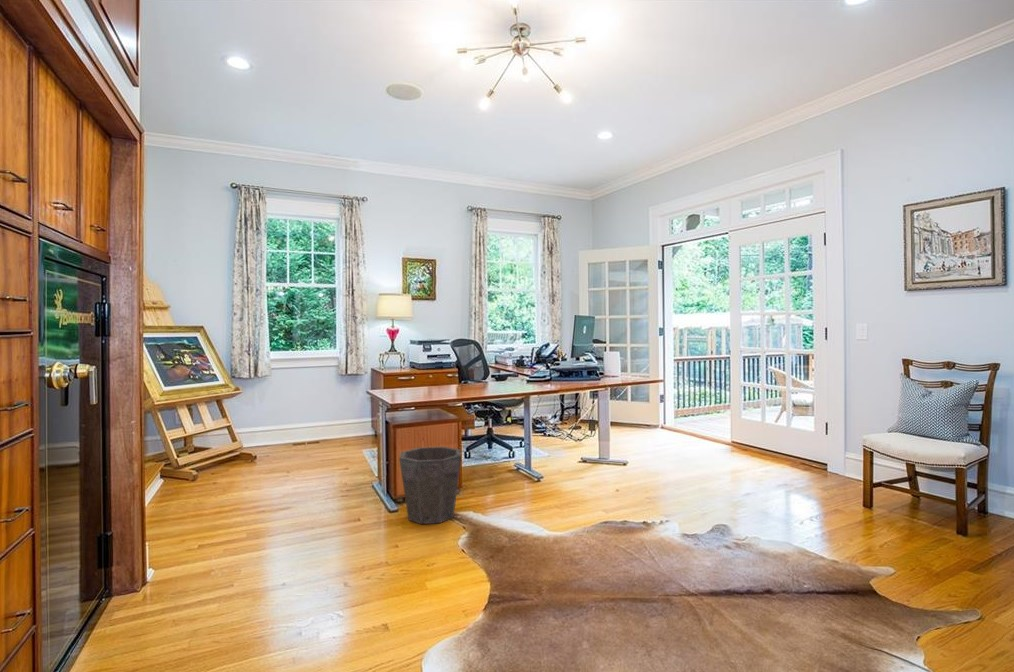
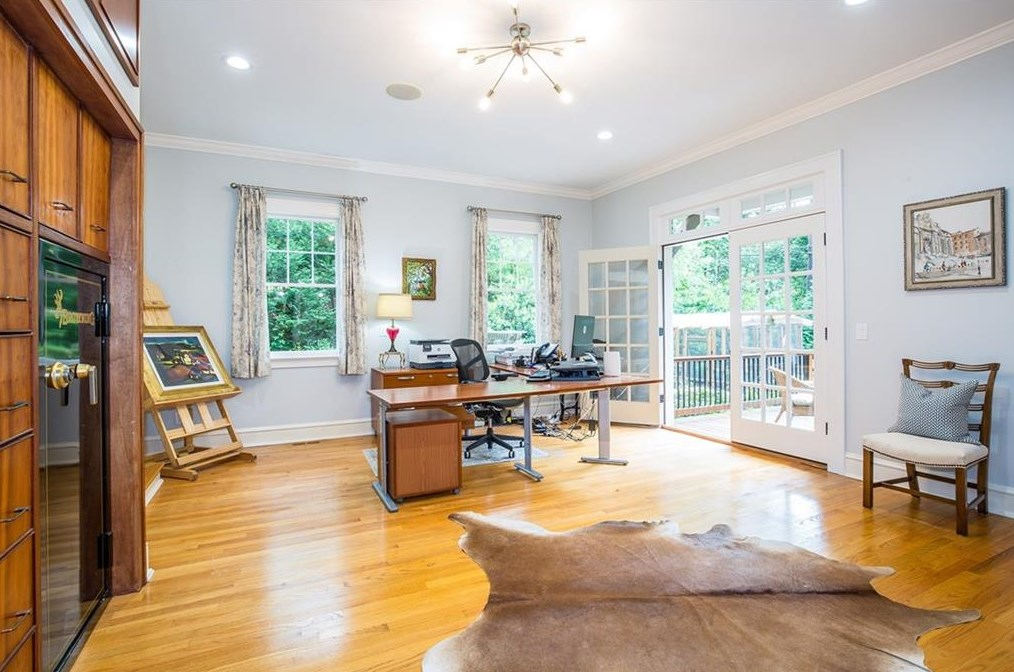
- waste bin (431, 484)
